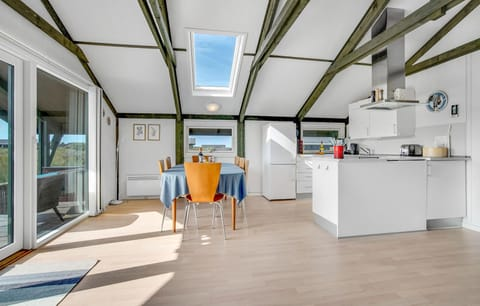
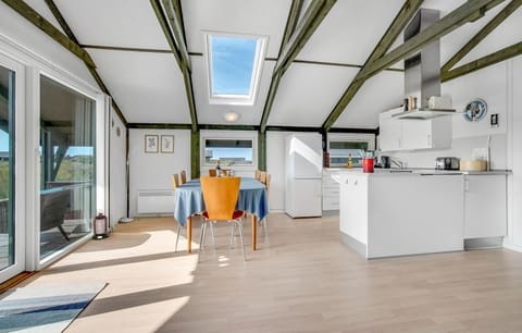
+ lantern (100, 225)
